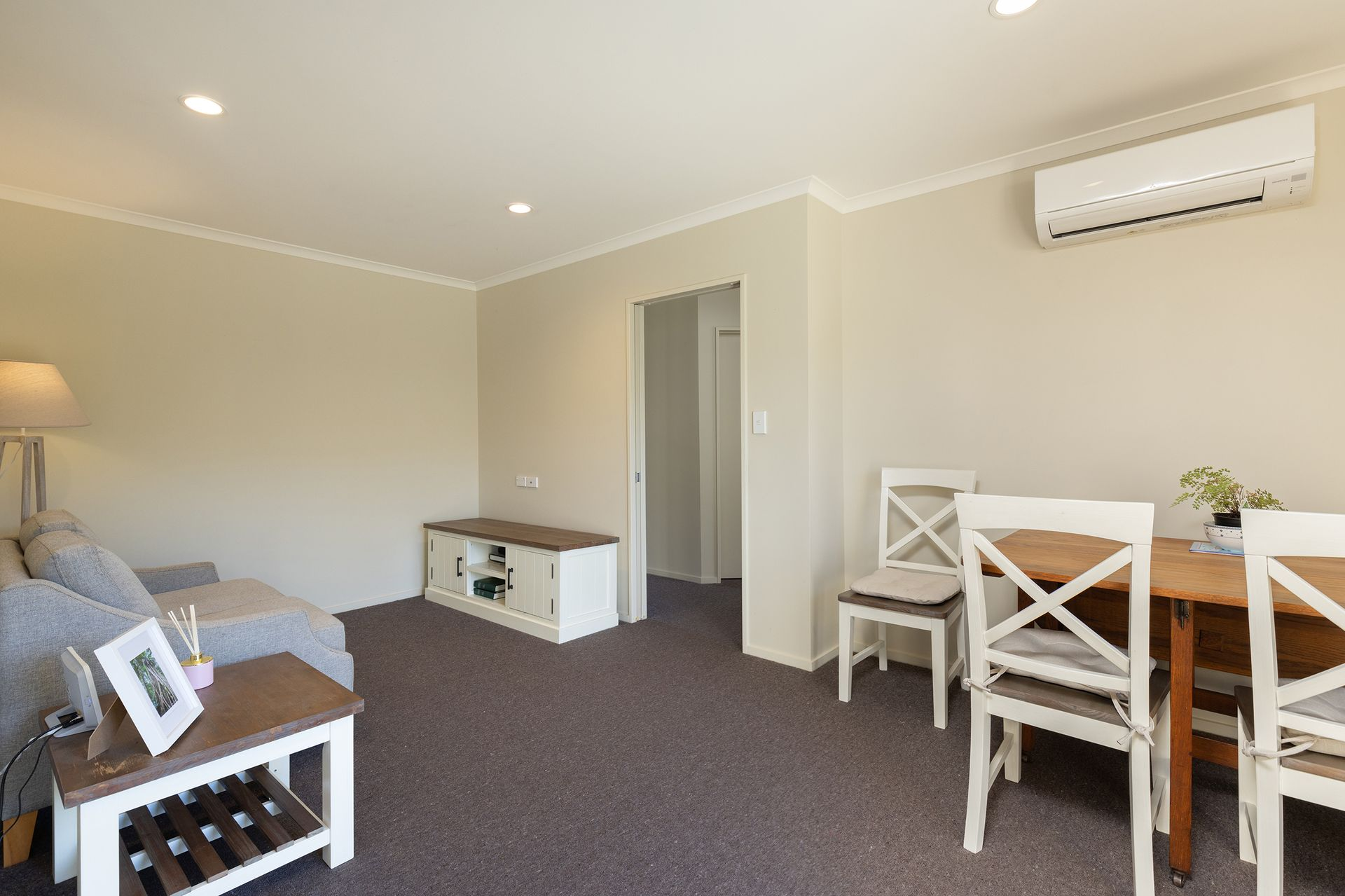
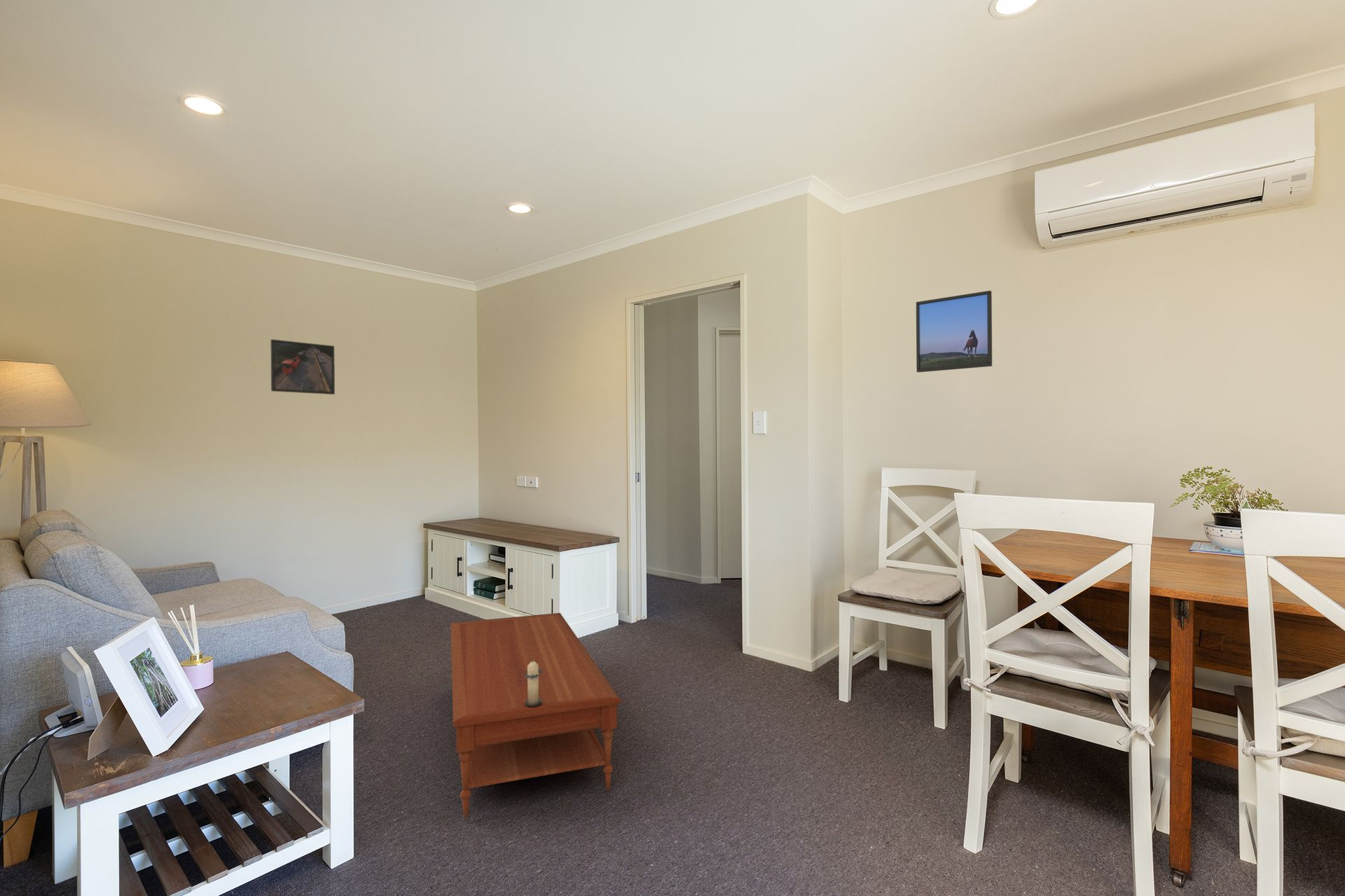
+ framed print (303, 368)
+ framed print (953, 333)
+ candle (532, 680)
+ coffee table (520, 692)
